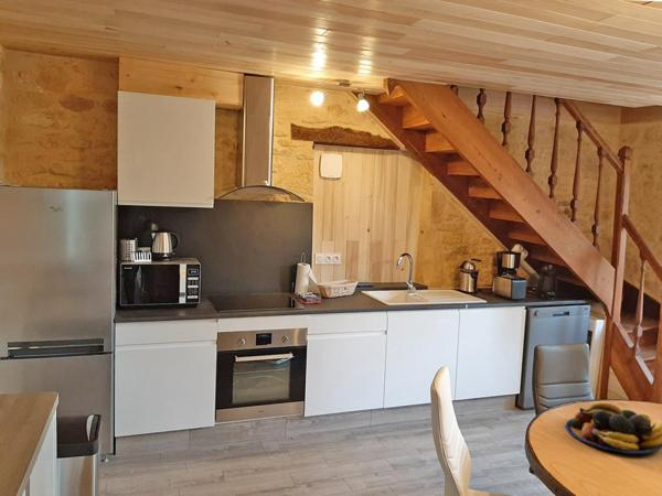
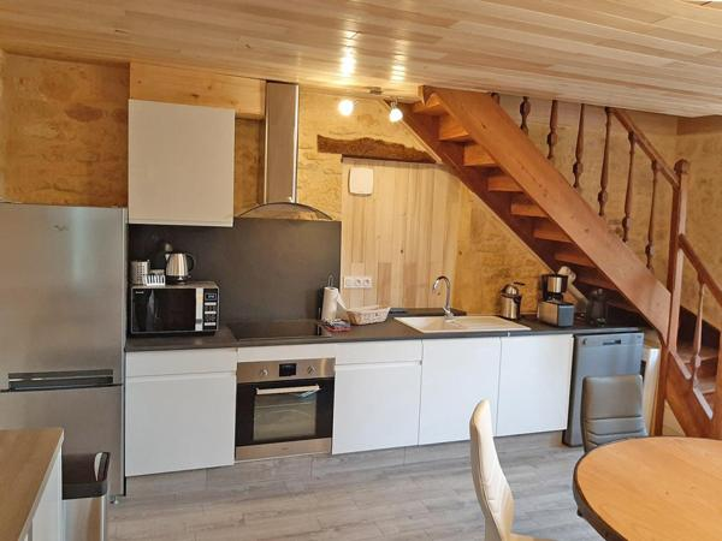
- fruit bowl (612, 420)
